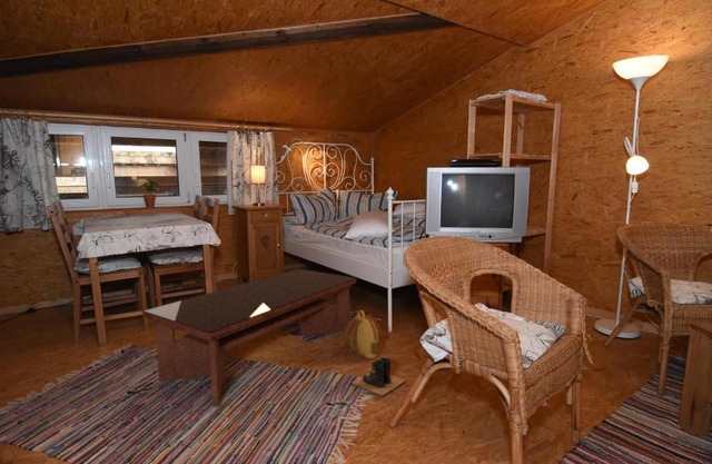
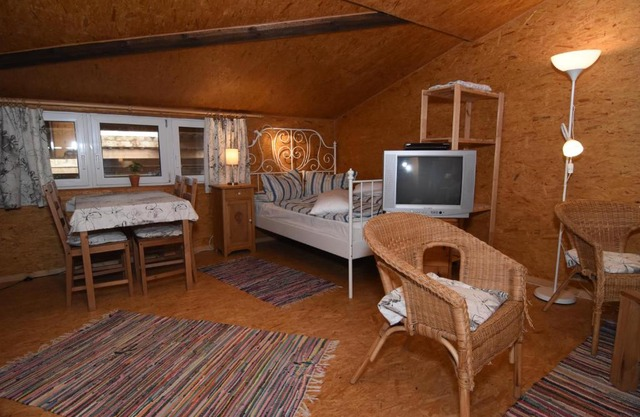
- coffee table (266, 322)
- boots (378, 371)
- backpack (362, 332)
